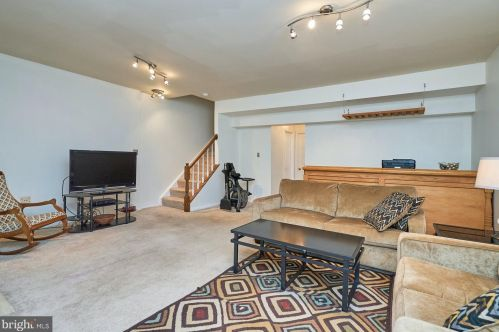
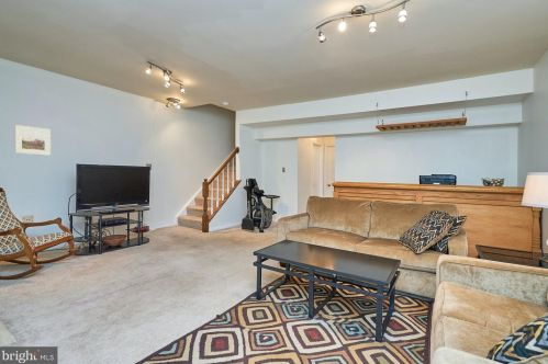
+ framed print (33, 140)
